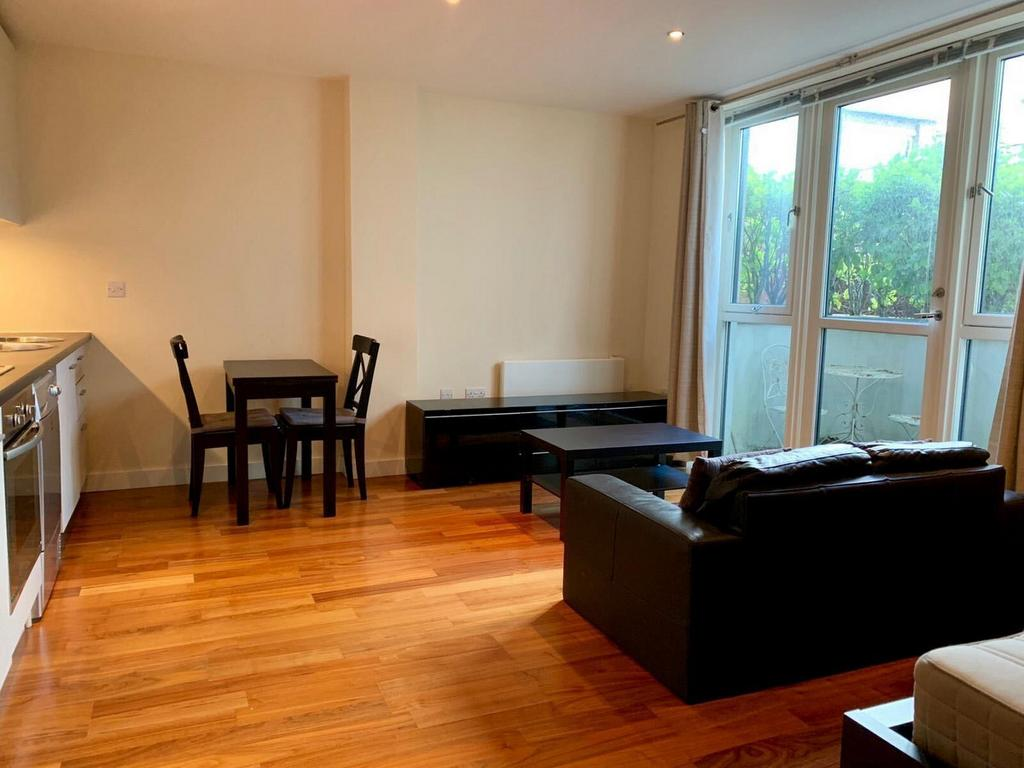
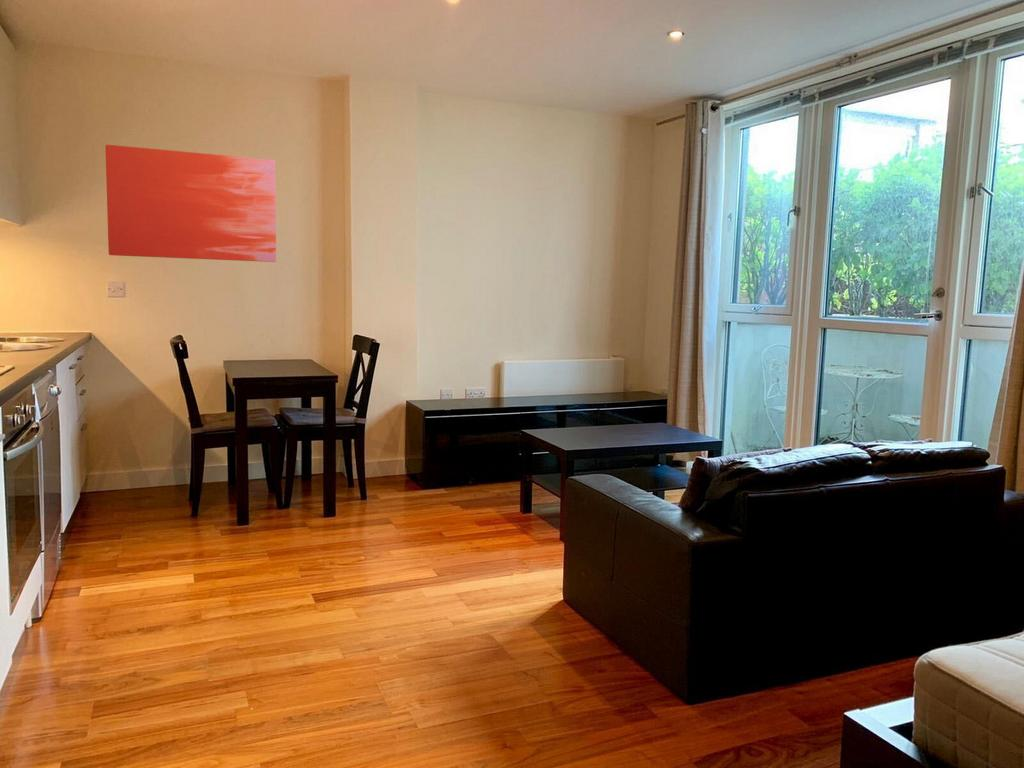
+ wall art (194, 206)
